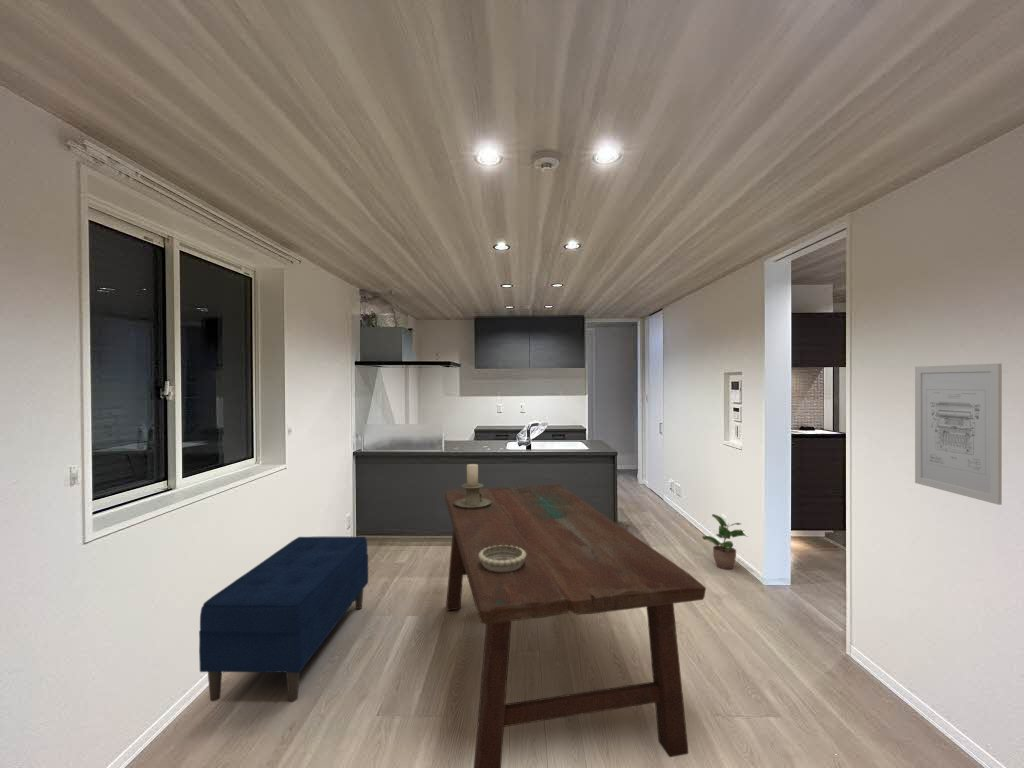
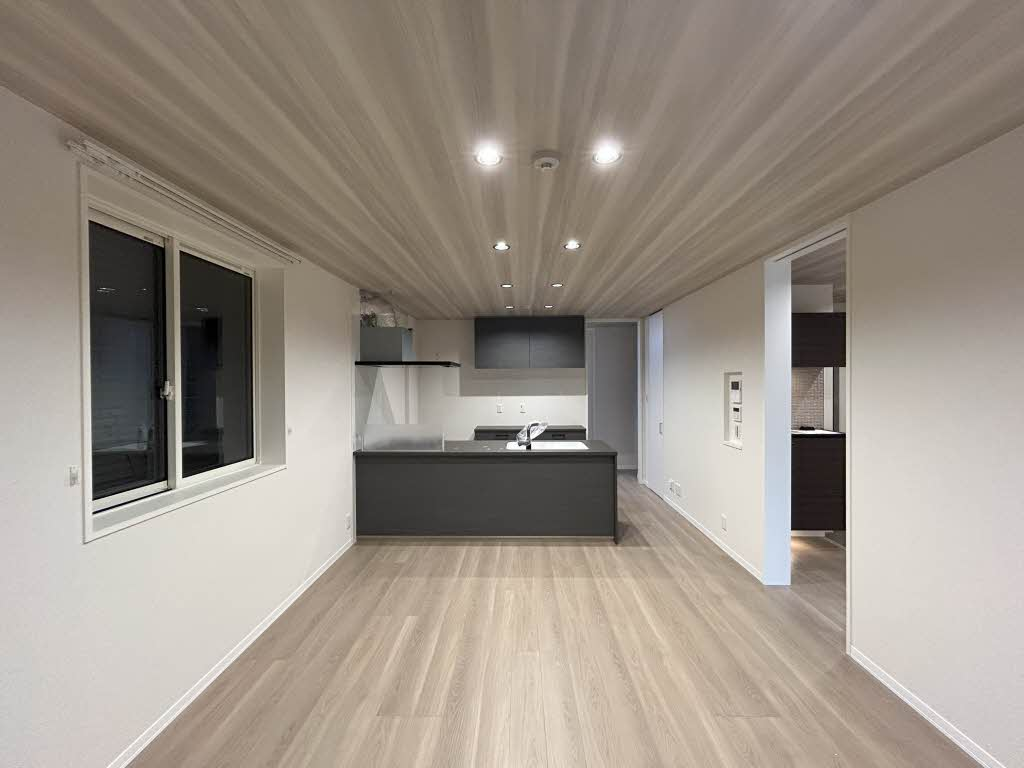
- potted plant (726, 542)
- decorative bowl (502, 557)
- bench (298, 604)
- wall art (954, 429)
- candle holder (472, 484)
- dining table (536, 591)
